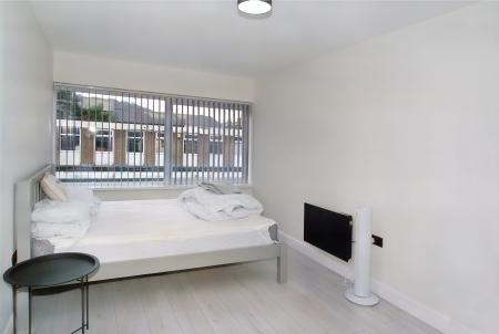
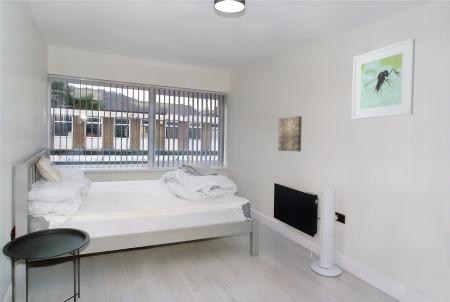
+ wall art (289, 134)
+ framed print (380, 83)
